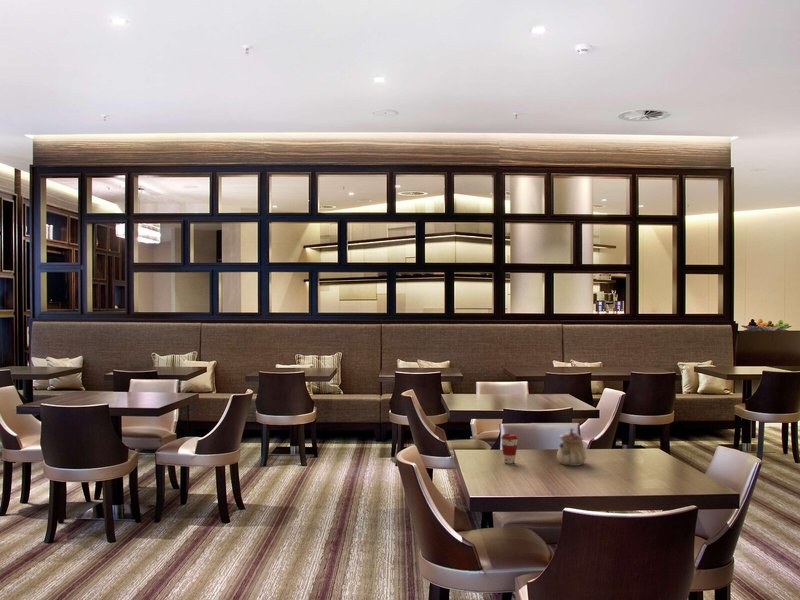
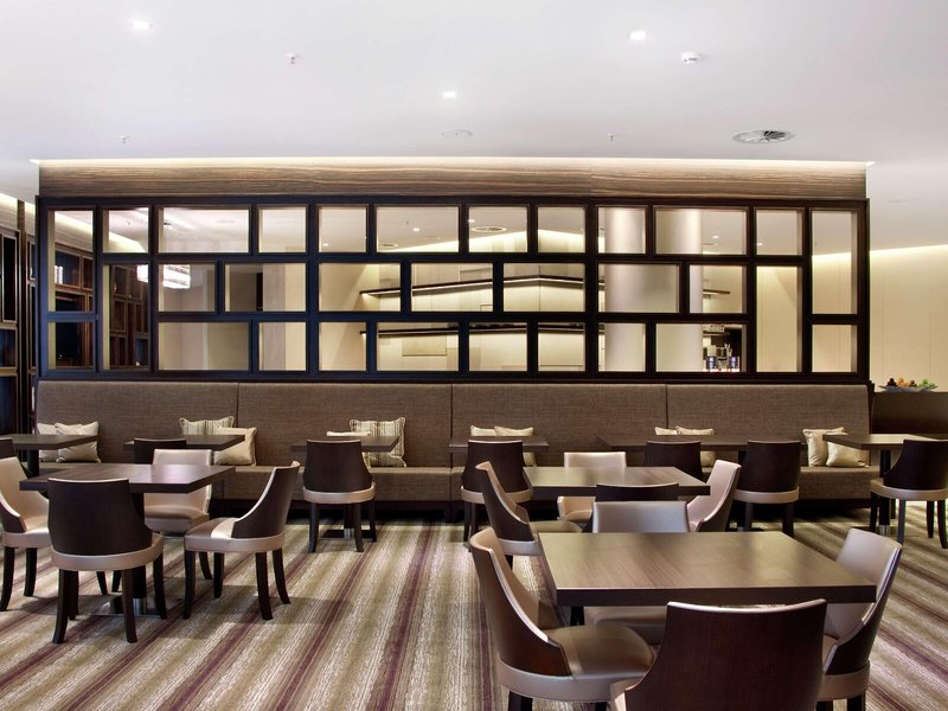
- coffee cup (509, 448)
- teapot (572, 445)
